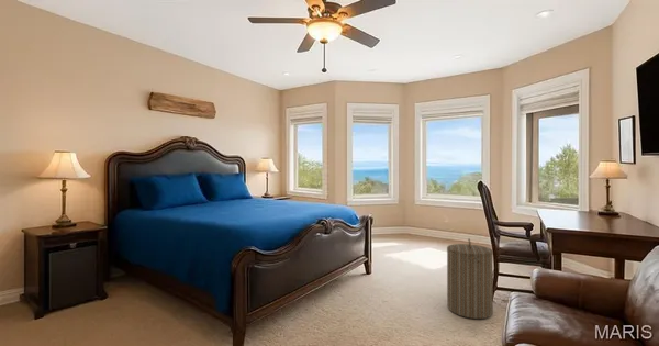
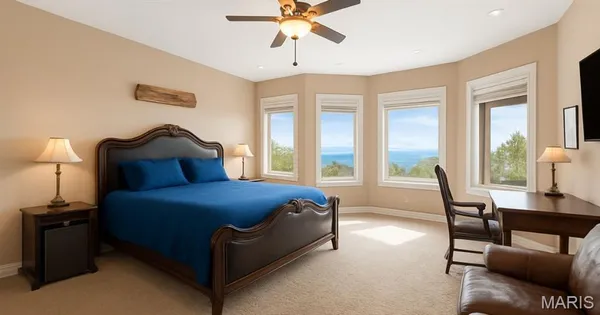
- laundry hamper (469, 274)
